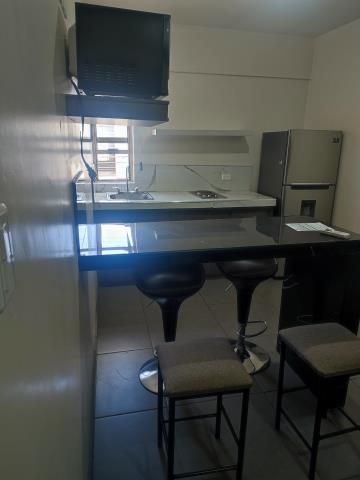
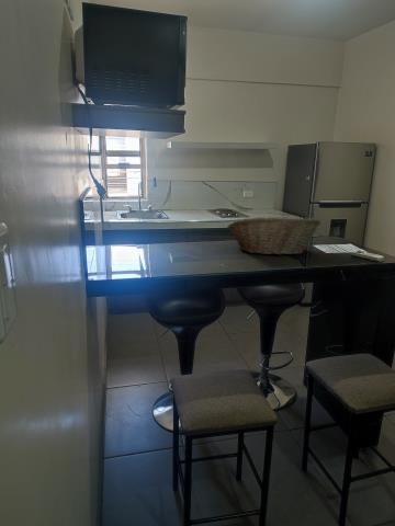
+ fruit basket (272, 231)
